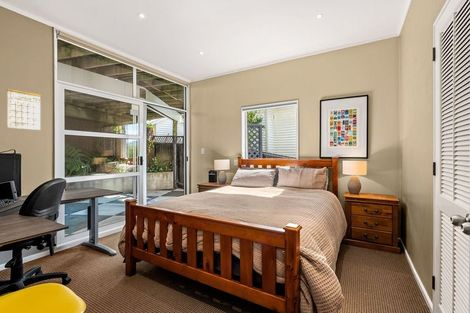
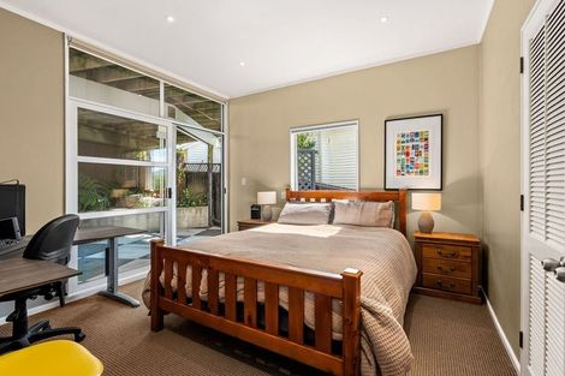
- calendar (24, 106)
